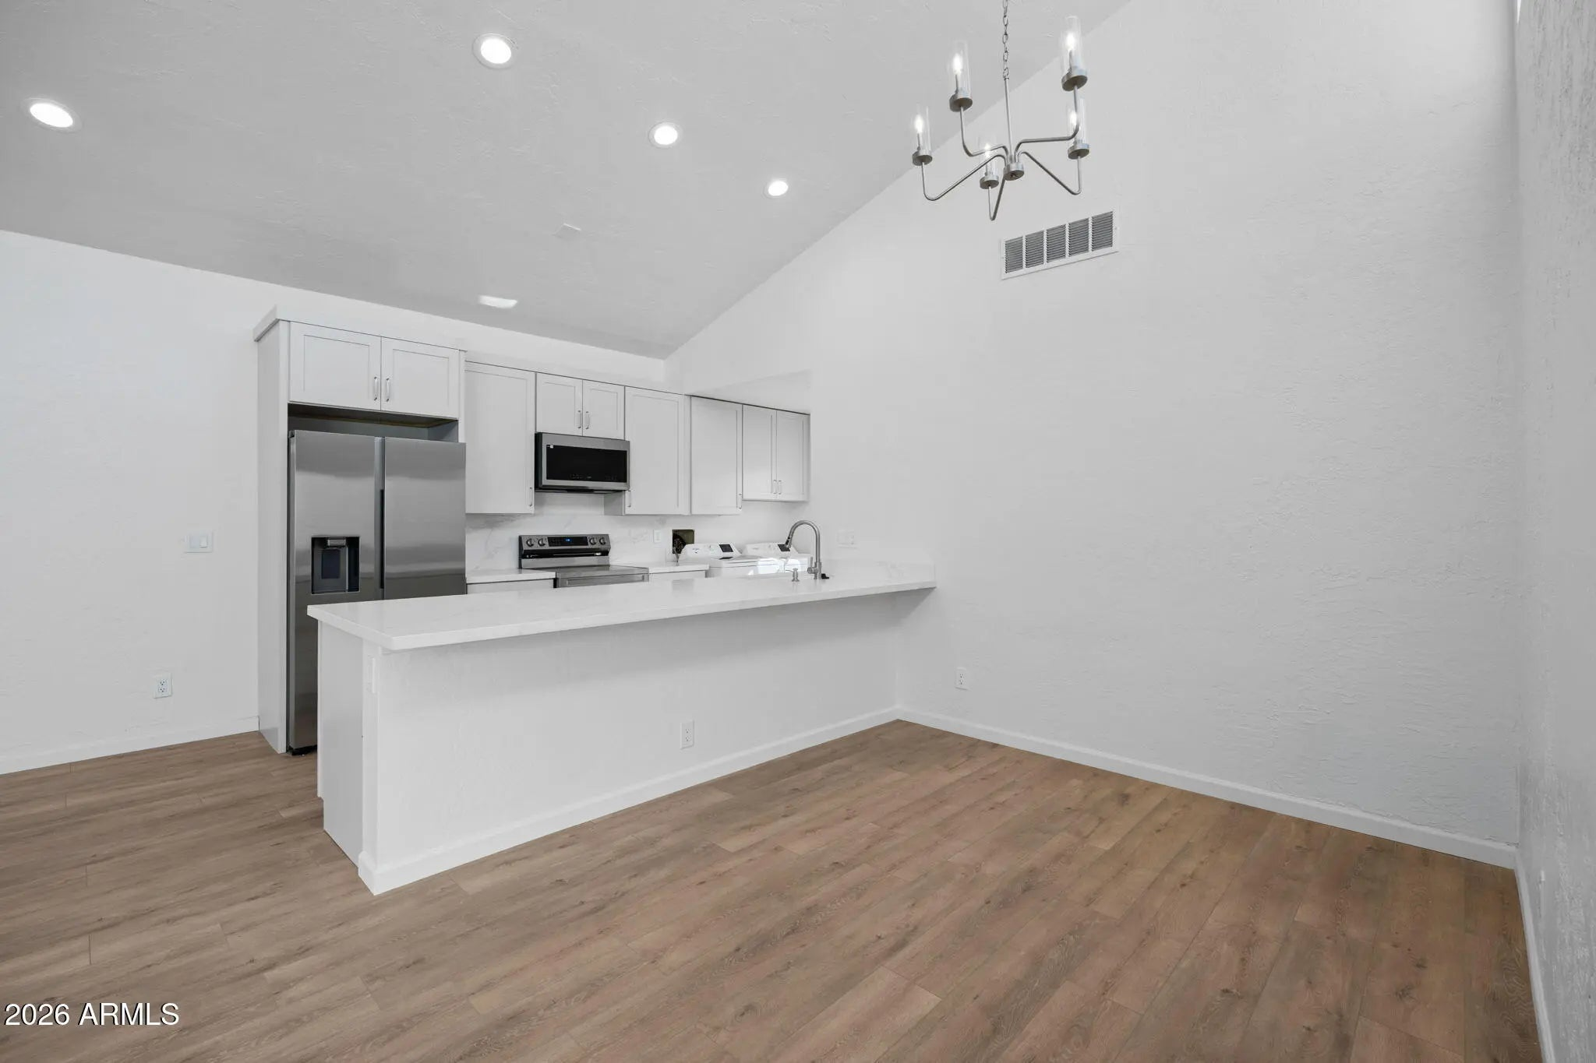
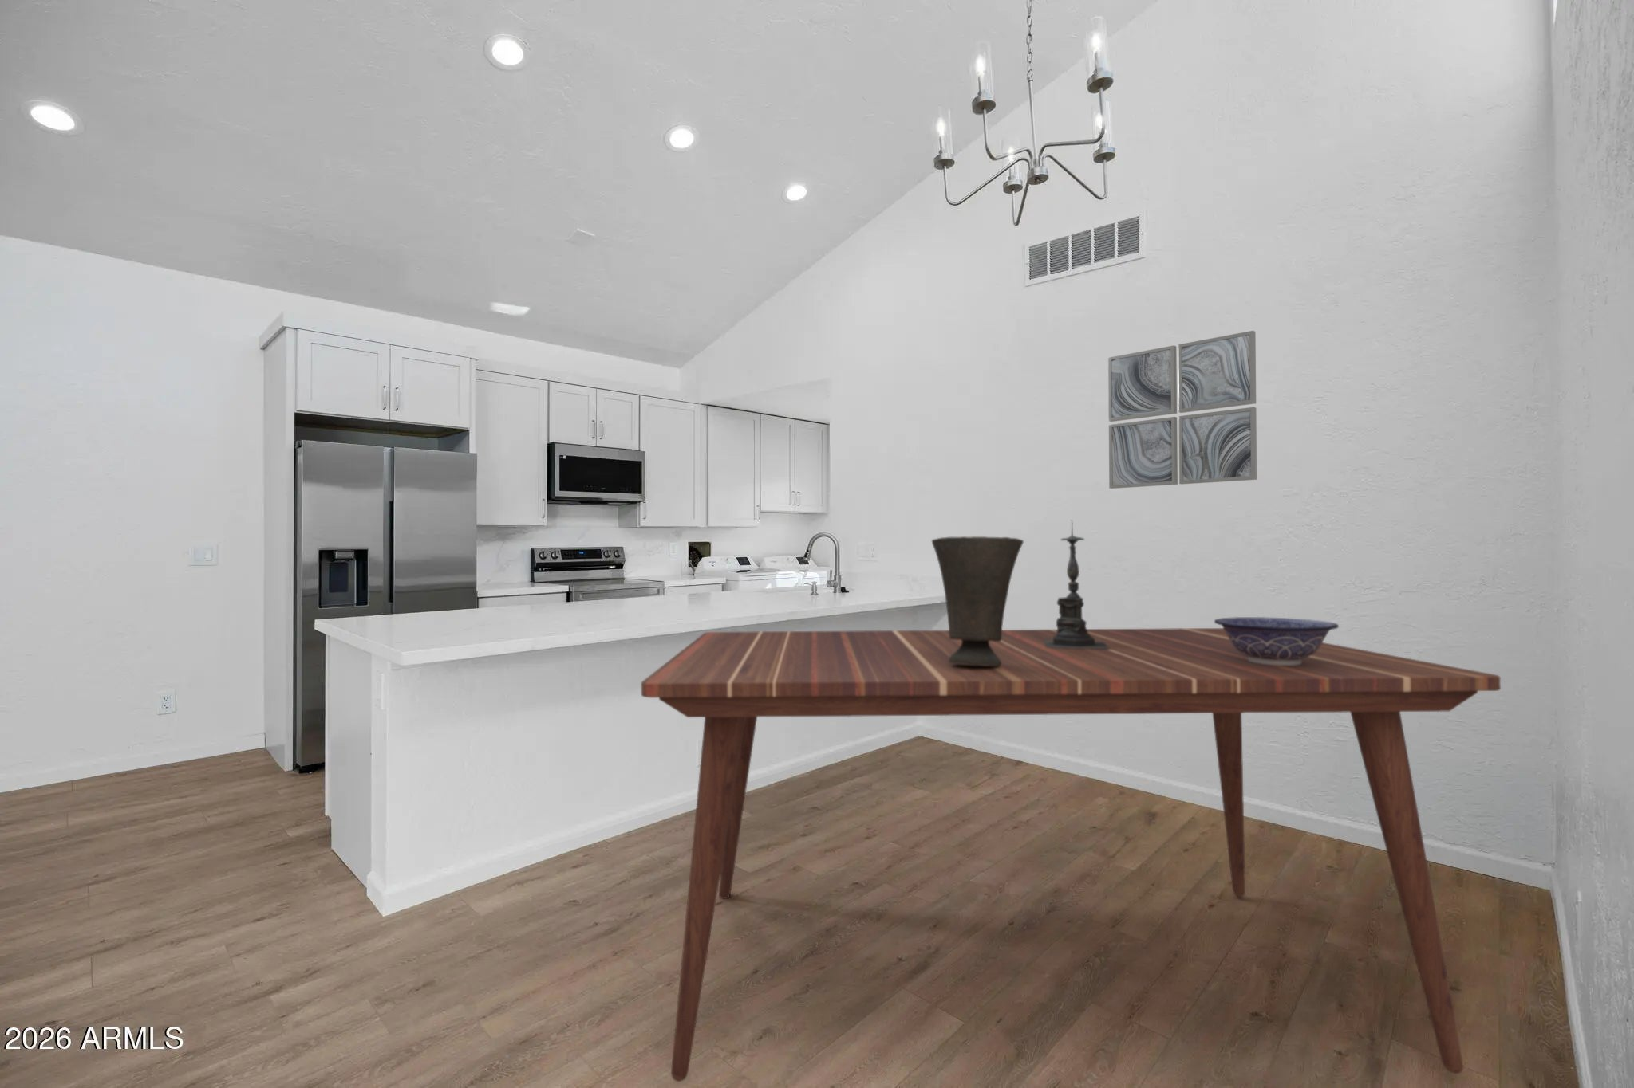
+ vase (978, 600)
+ candle holder (1074, 582)
+ wall art (1178, 416)
+ dining table (1014, 714)
+ decorative bowl (1274, 641)
